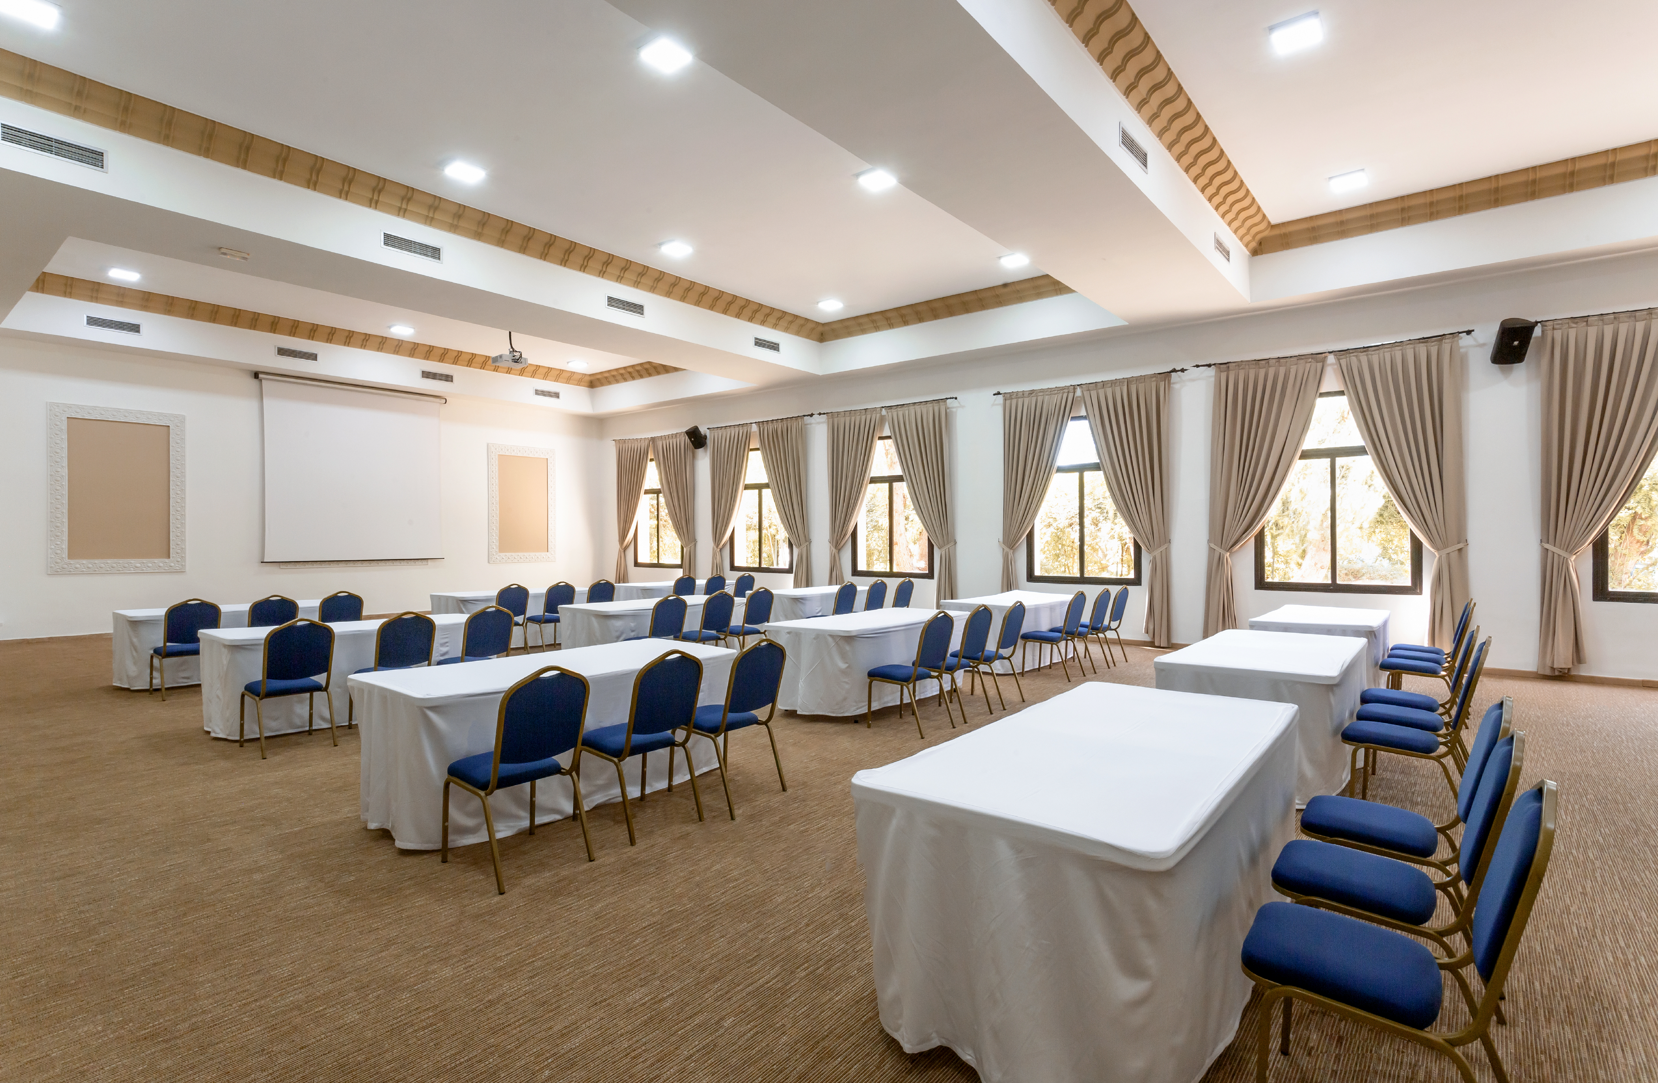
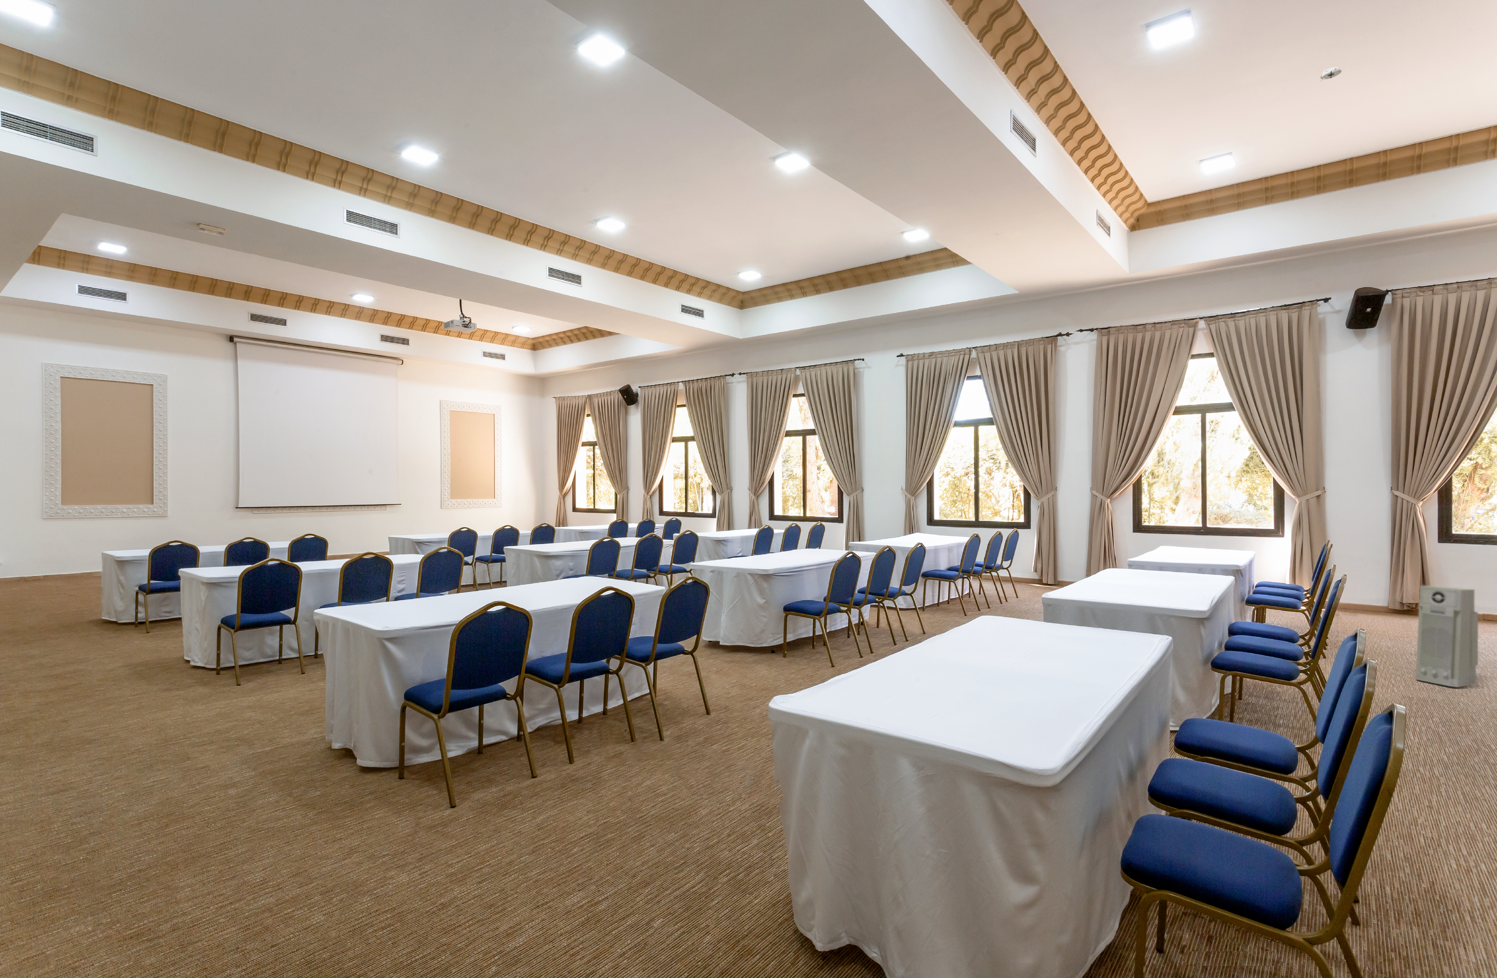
+ air purifier (1448, 633)
+ smoke detector (1330, 73)
